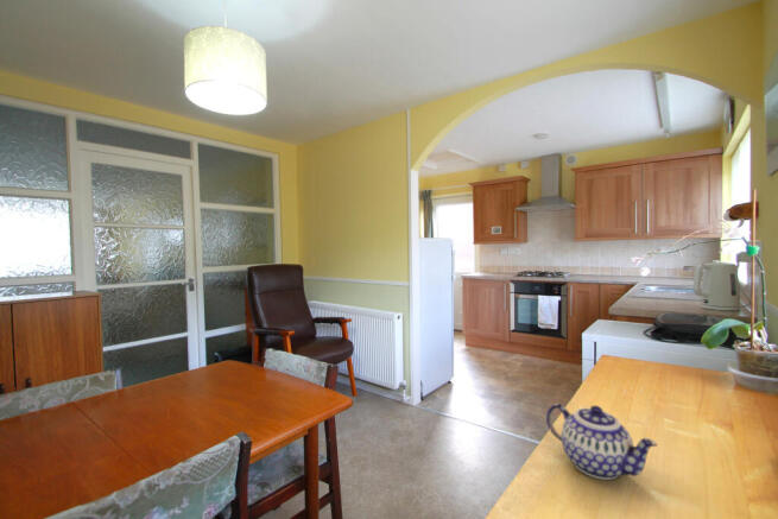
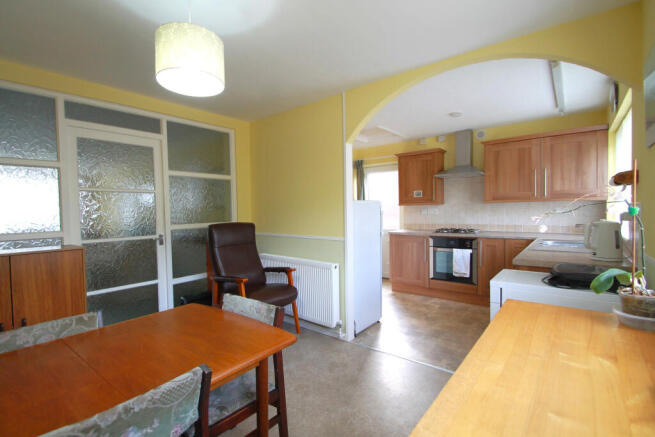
- teapot (595, 436)
